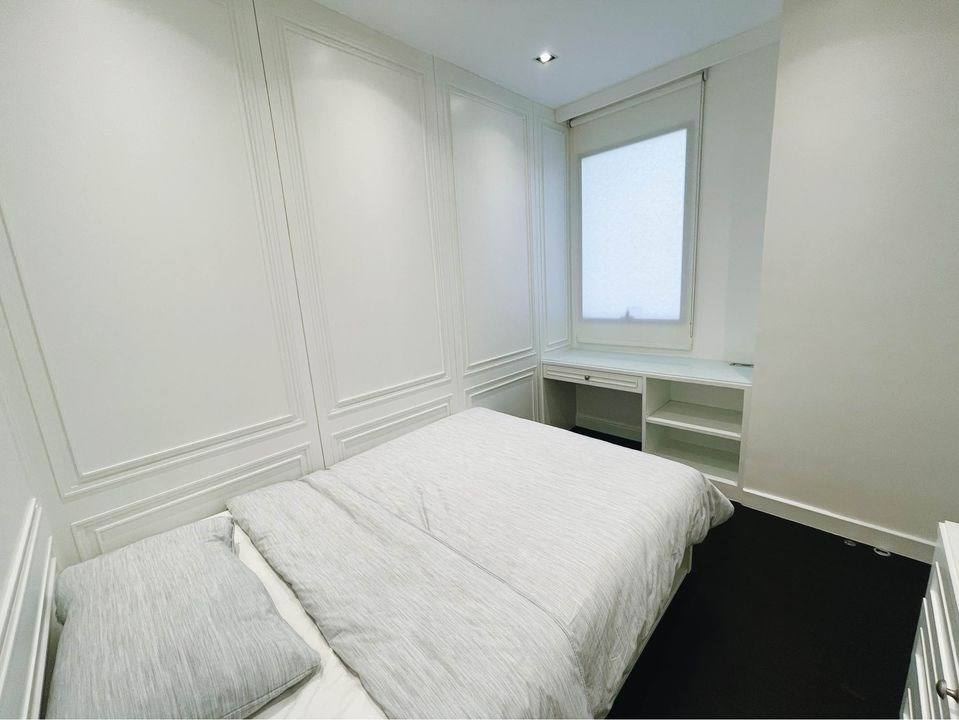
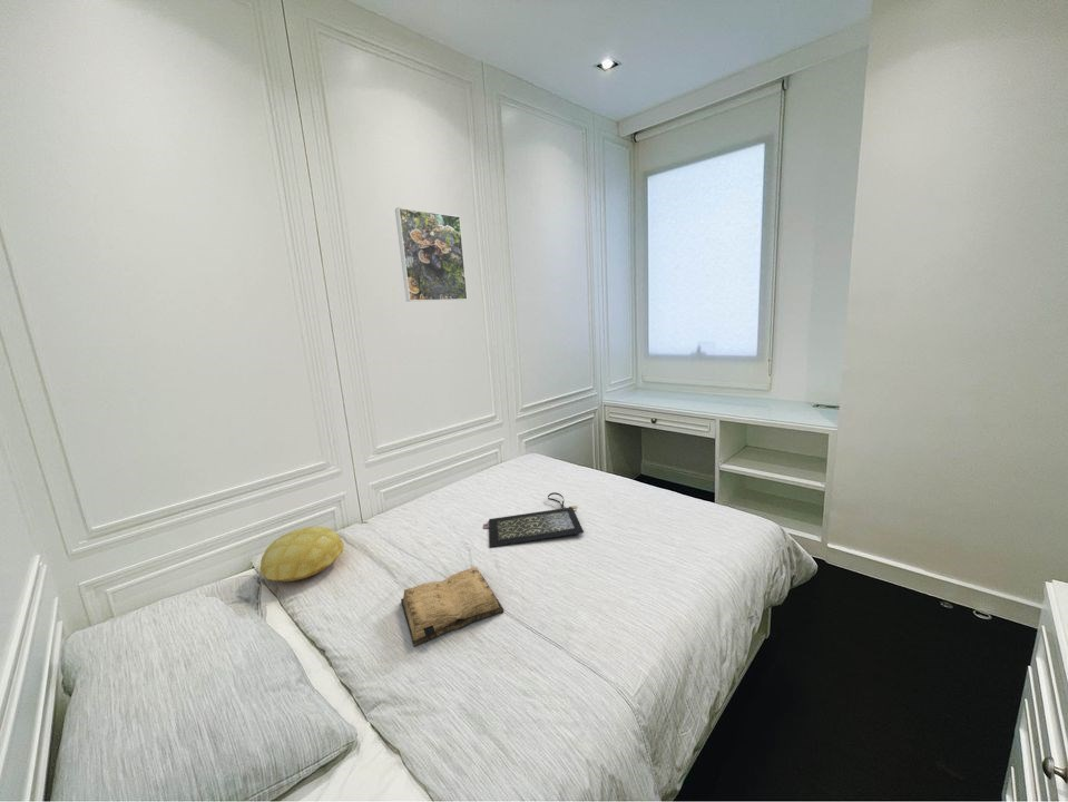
+ cushion (302, 551)
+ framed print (433, 257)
+ clutch bag (538, 522)
+ diary (450, 602)
